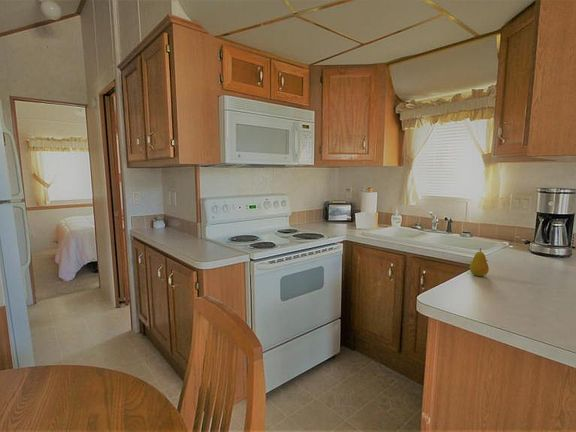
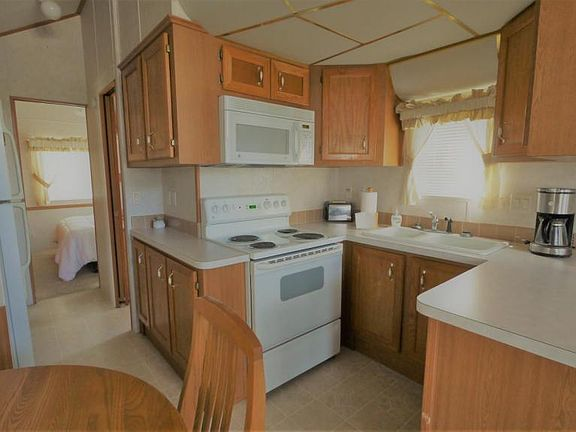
- fruit (479, 261)
